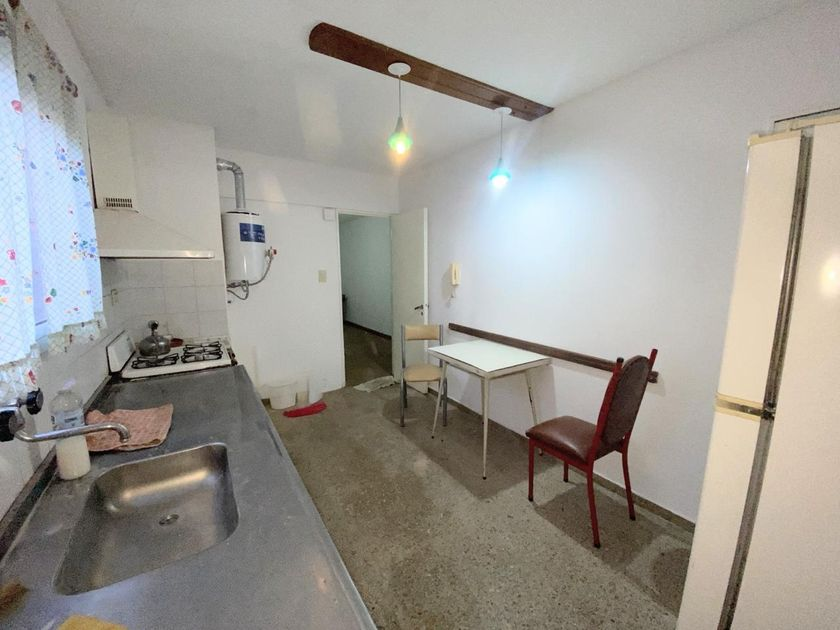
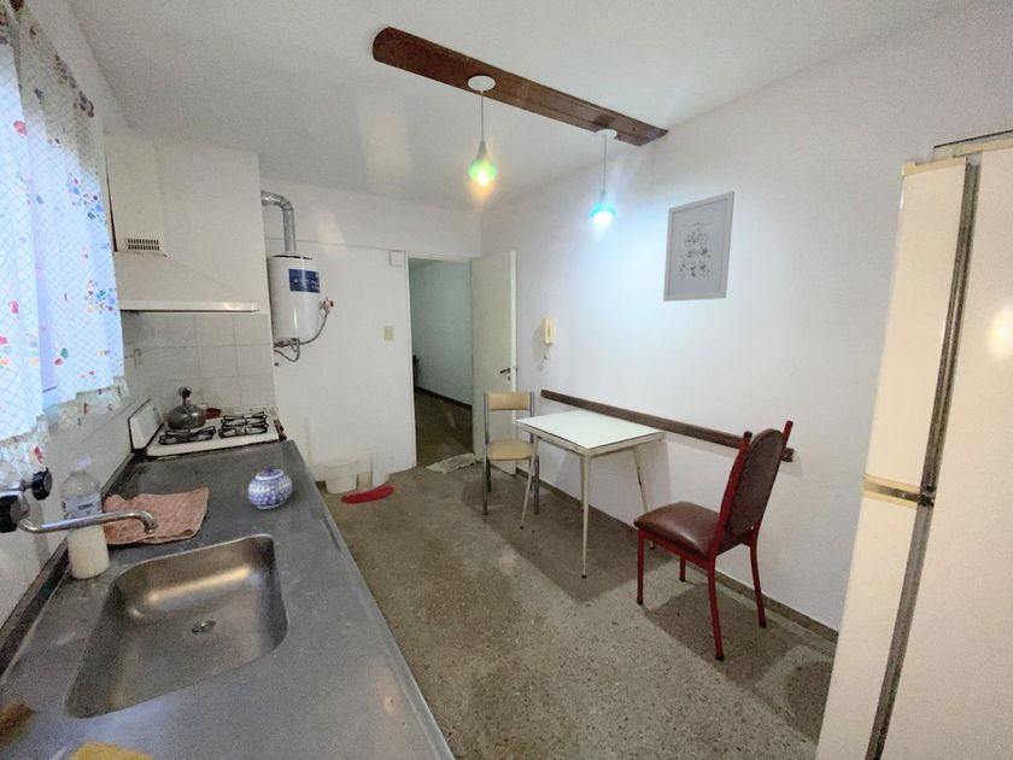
+ teapot (270, 485)
+ wall art (696, 251)
